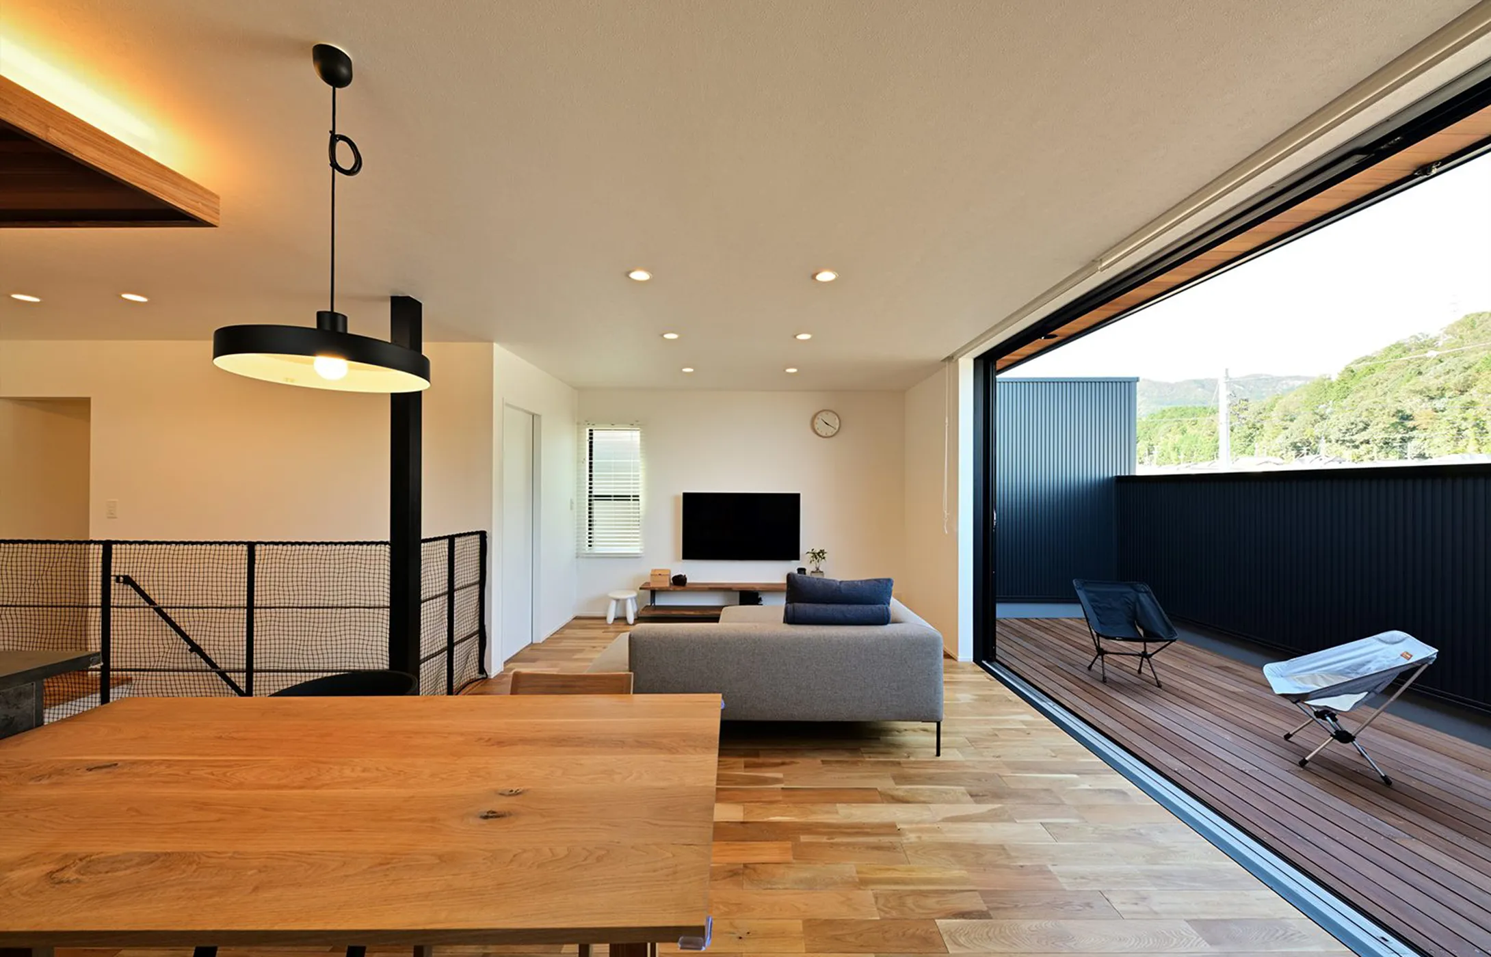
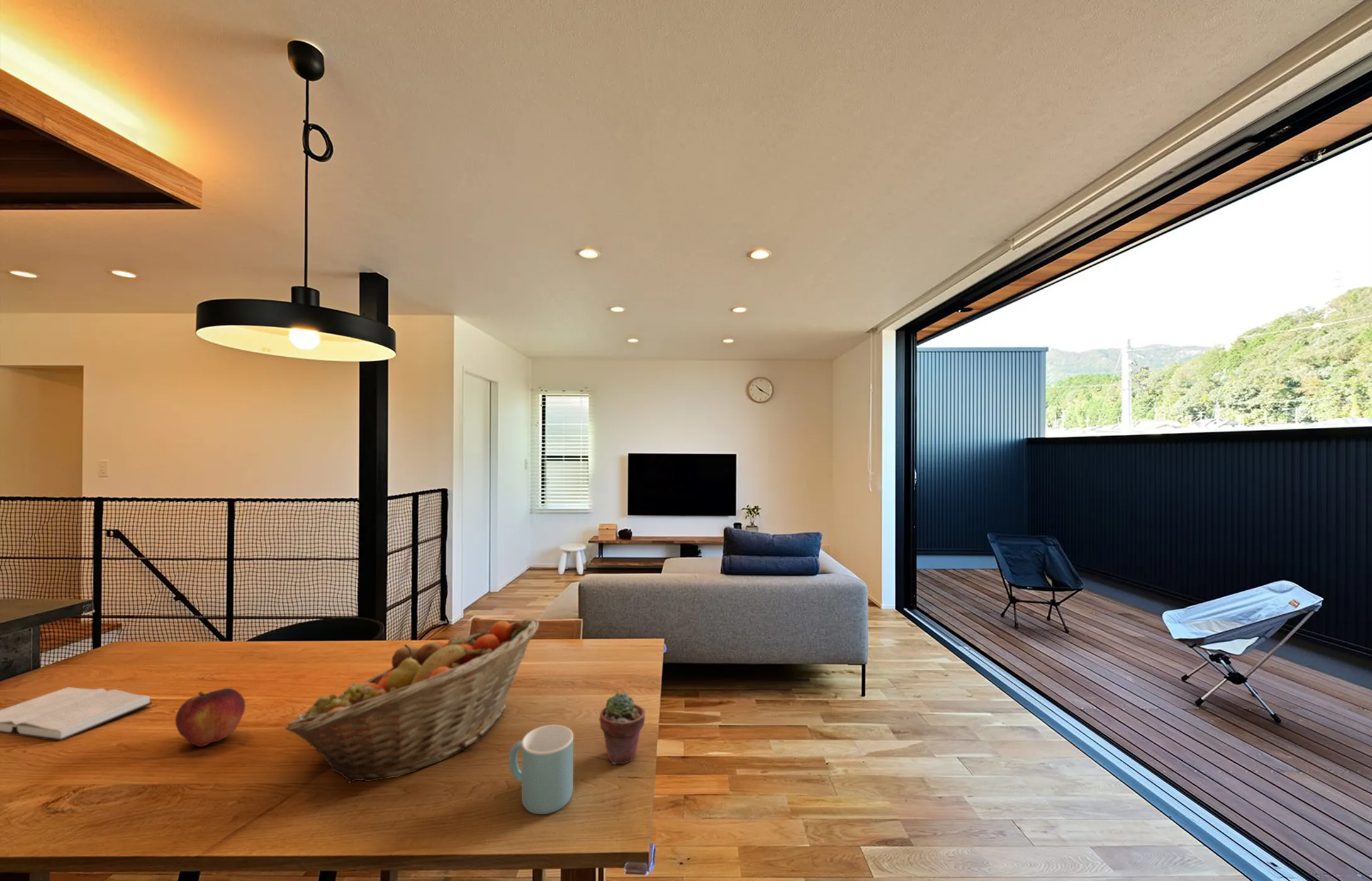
+ fruit basket (432, 683)
+ hardback book (65, 710)
+ potted succulent (622, 724)
+ mug (539, 766)
+ fruit (211, 714)
